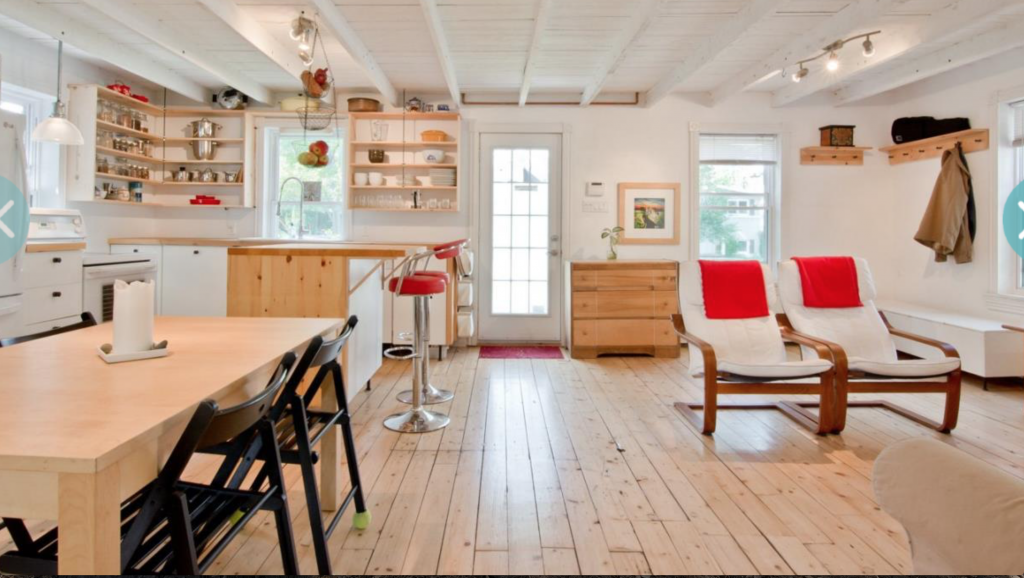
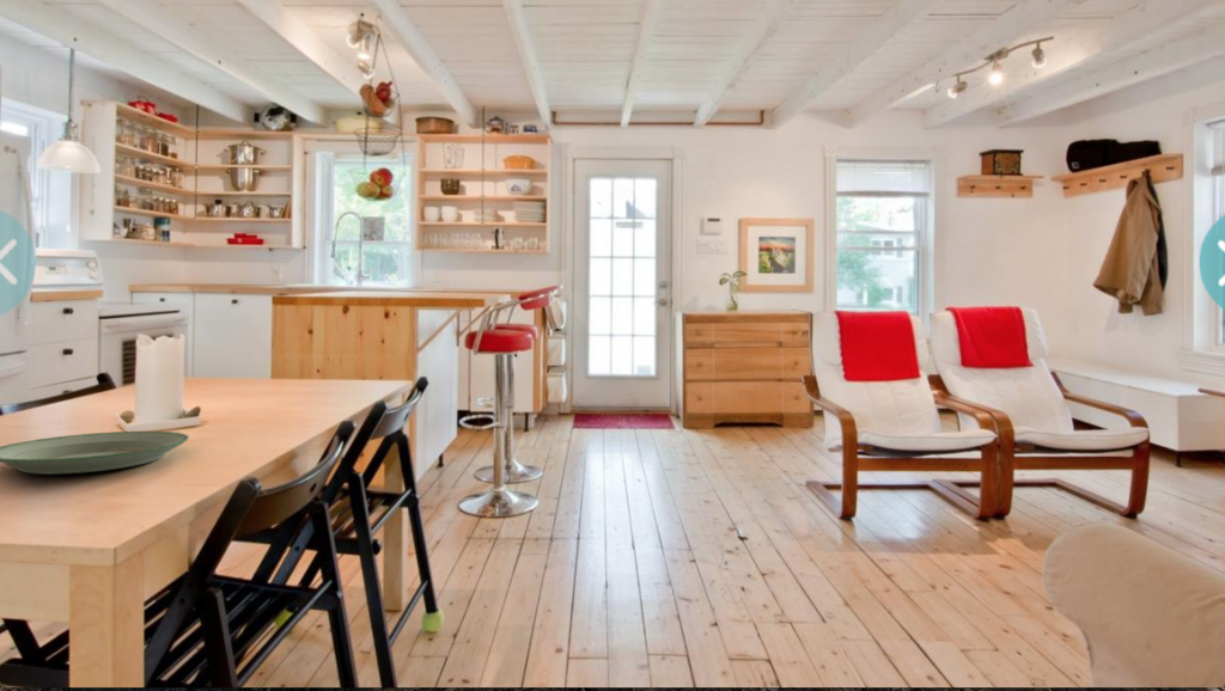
+ plate (95, 452)
